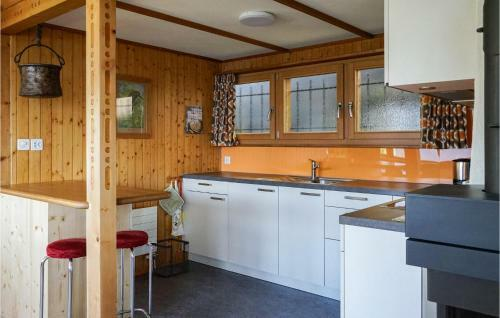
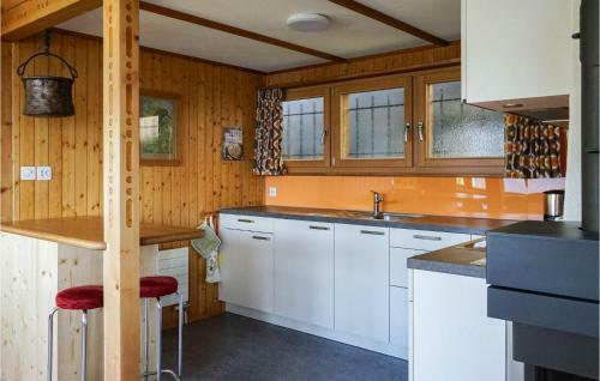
- wastebasket (168, 256)
